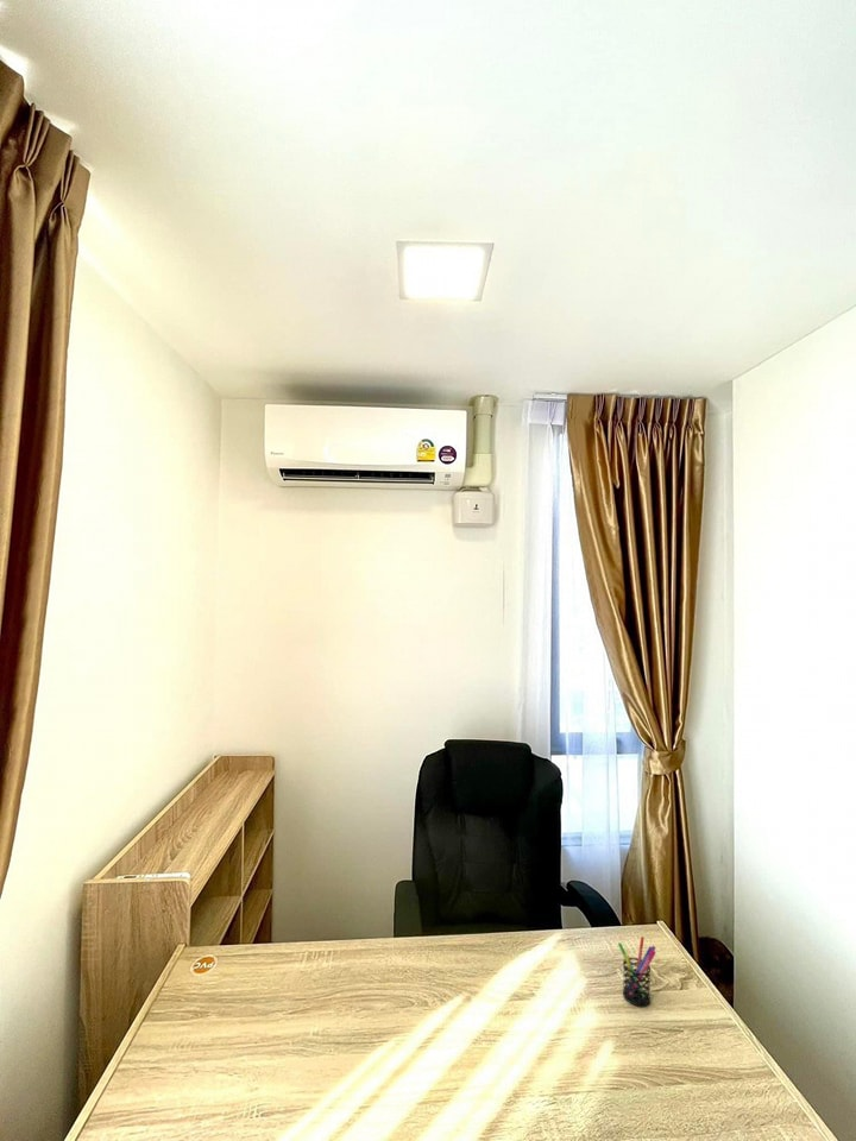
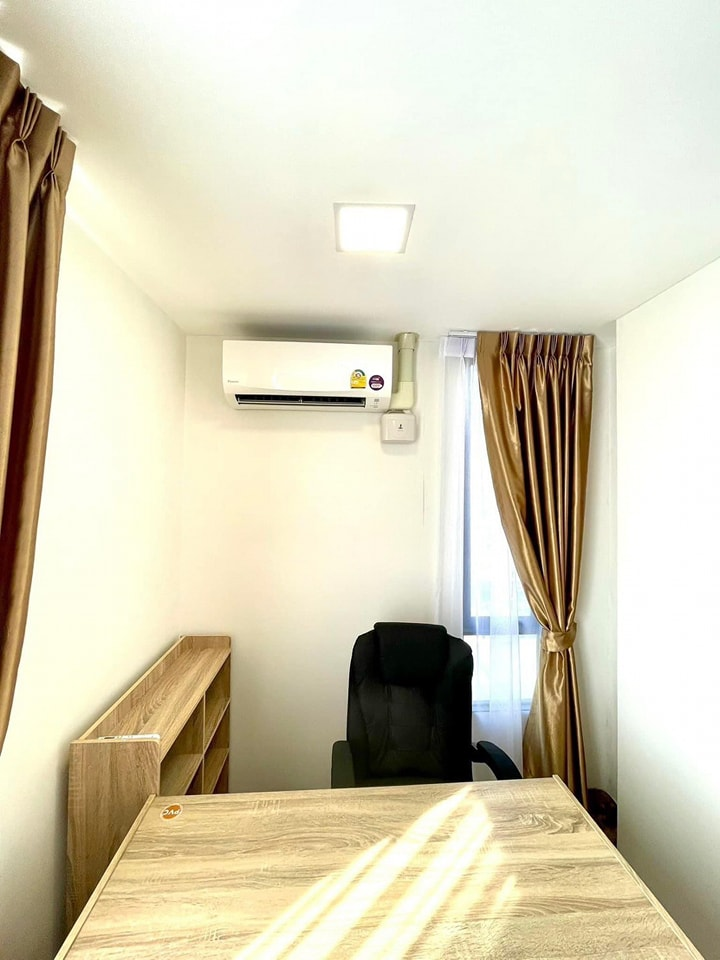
- pen holder (634, 969)
